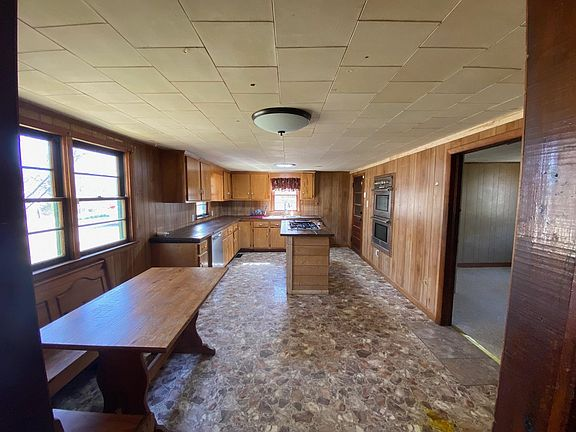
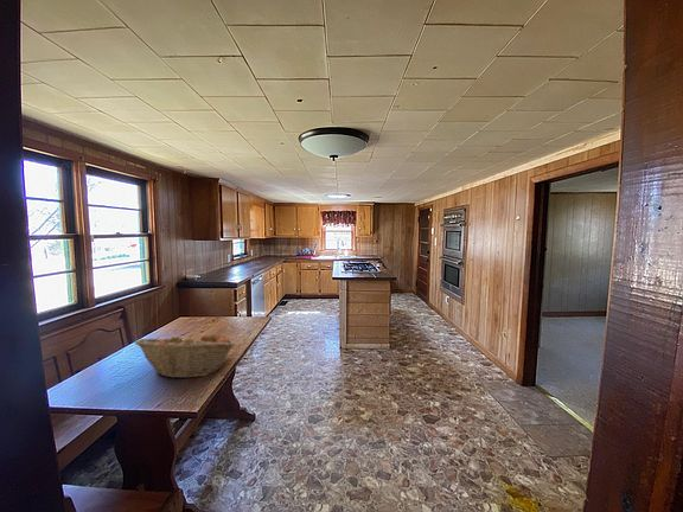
+ fruit basket (187, 348)
